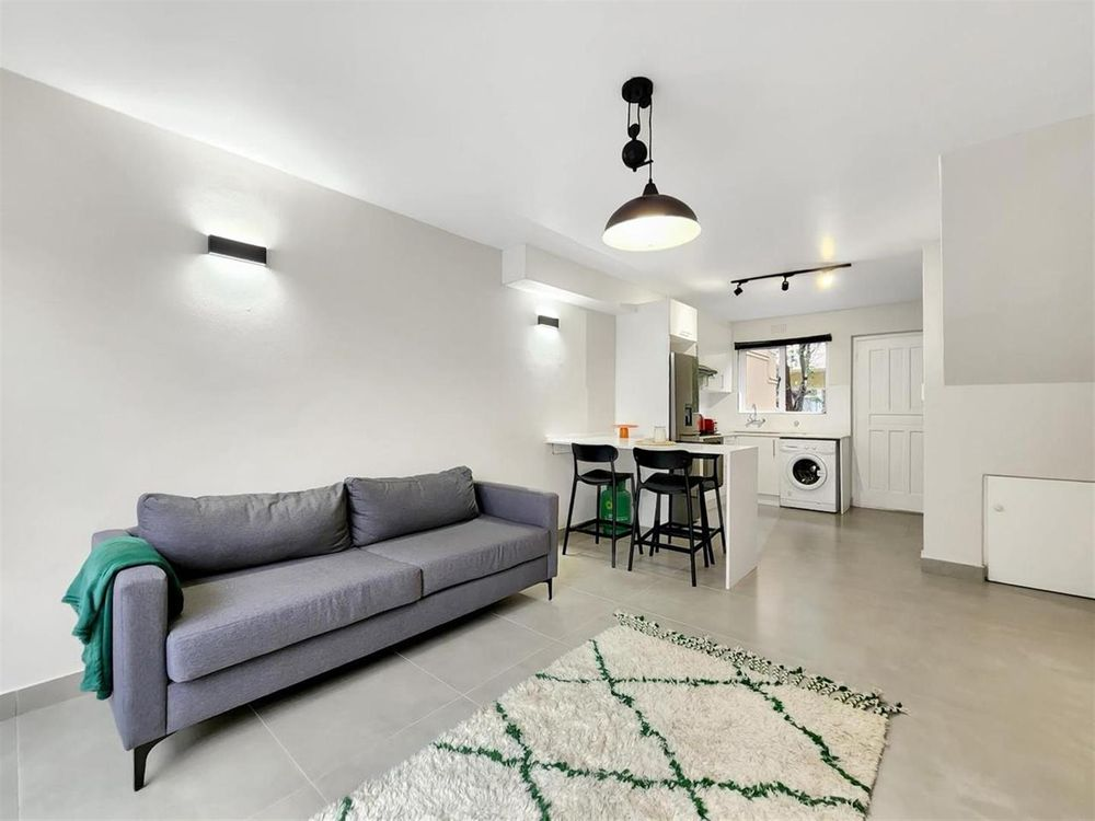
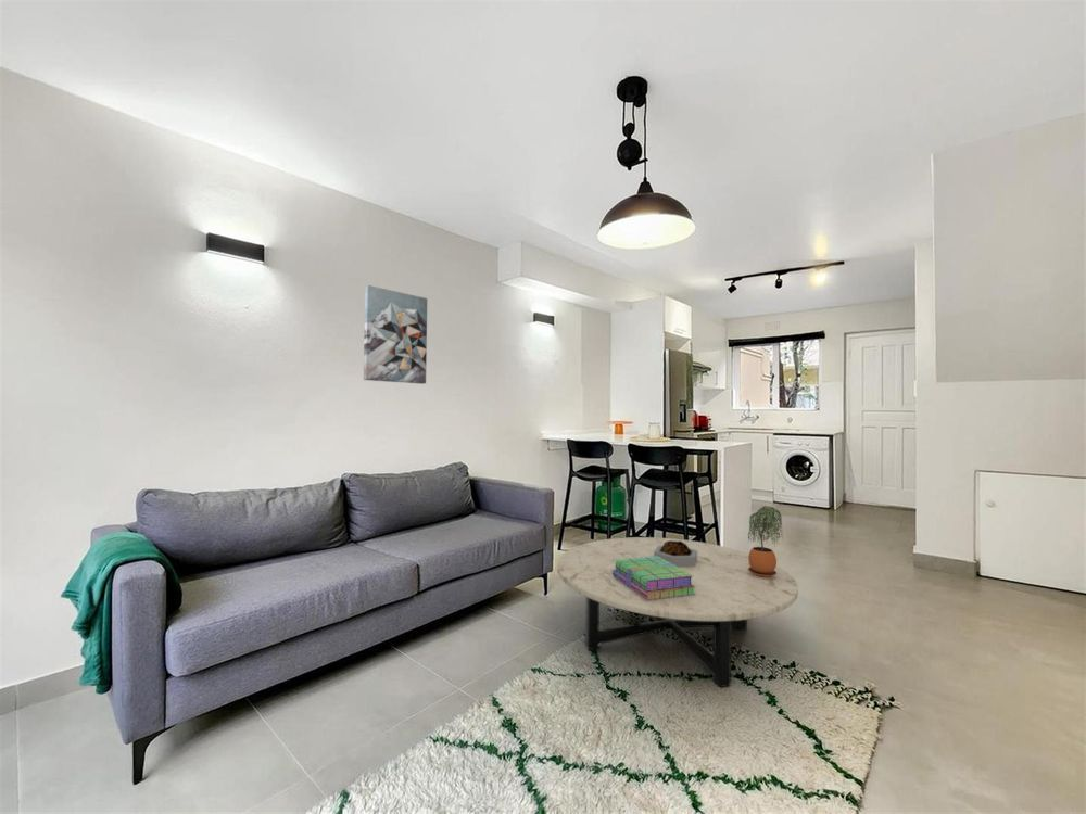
+ stack of books (652, 575)
+ potted plant (763, 539)
+ wall art (396, 336)
+ coffee table (669, 601)
+ decorative bowl (675, 549)
